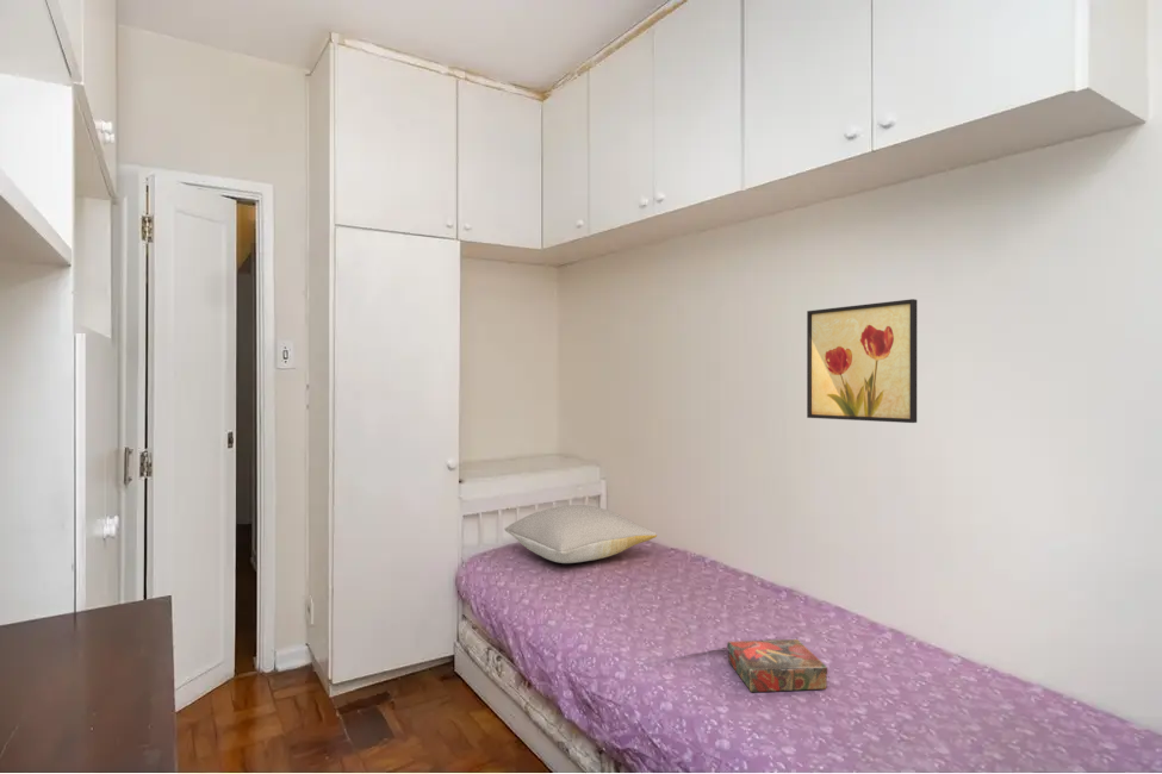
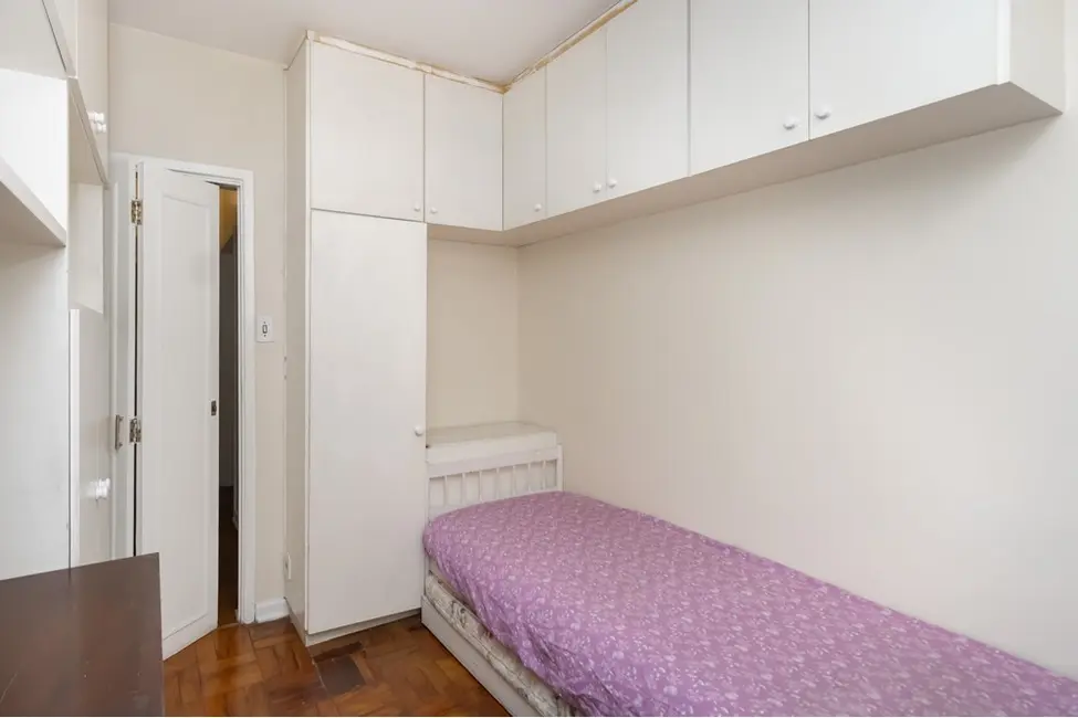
- wall art (859, 362)
- pillow (578, 531)
- book (775, 663)
